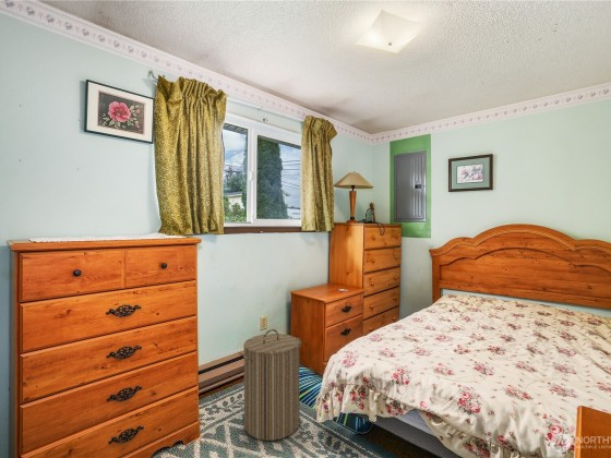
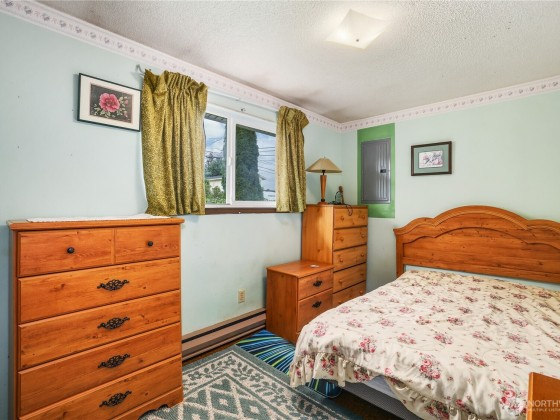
- laundry hamper (272, 375)
